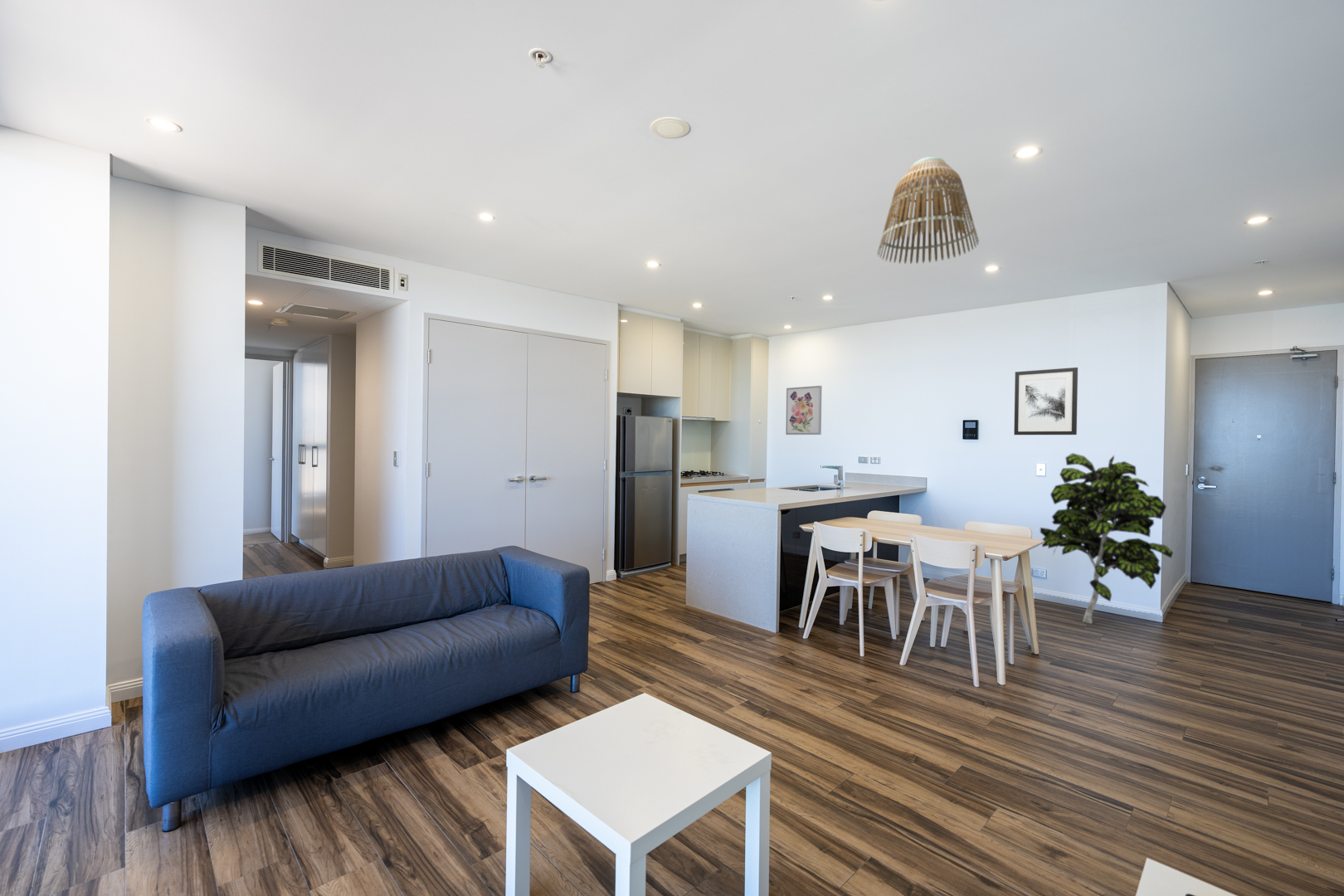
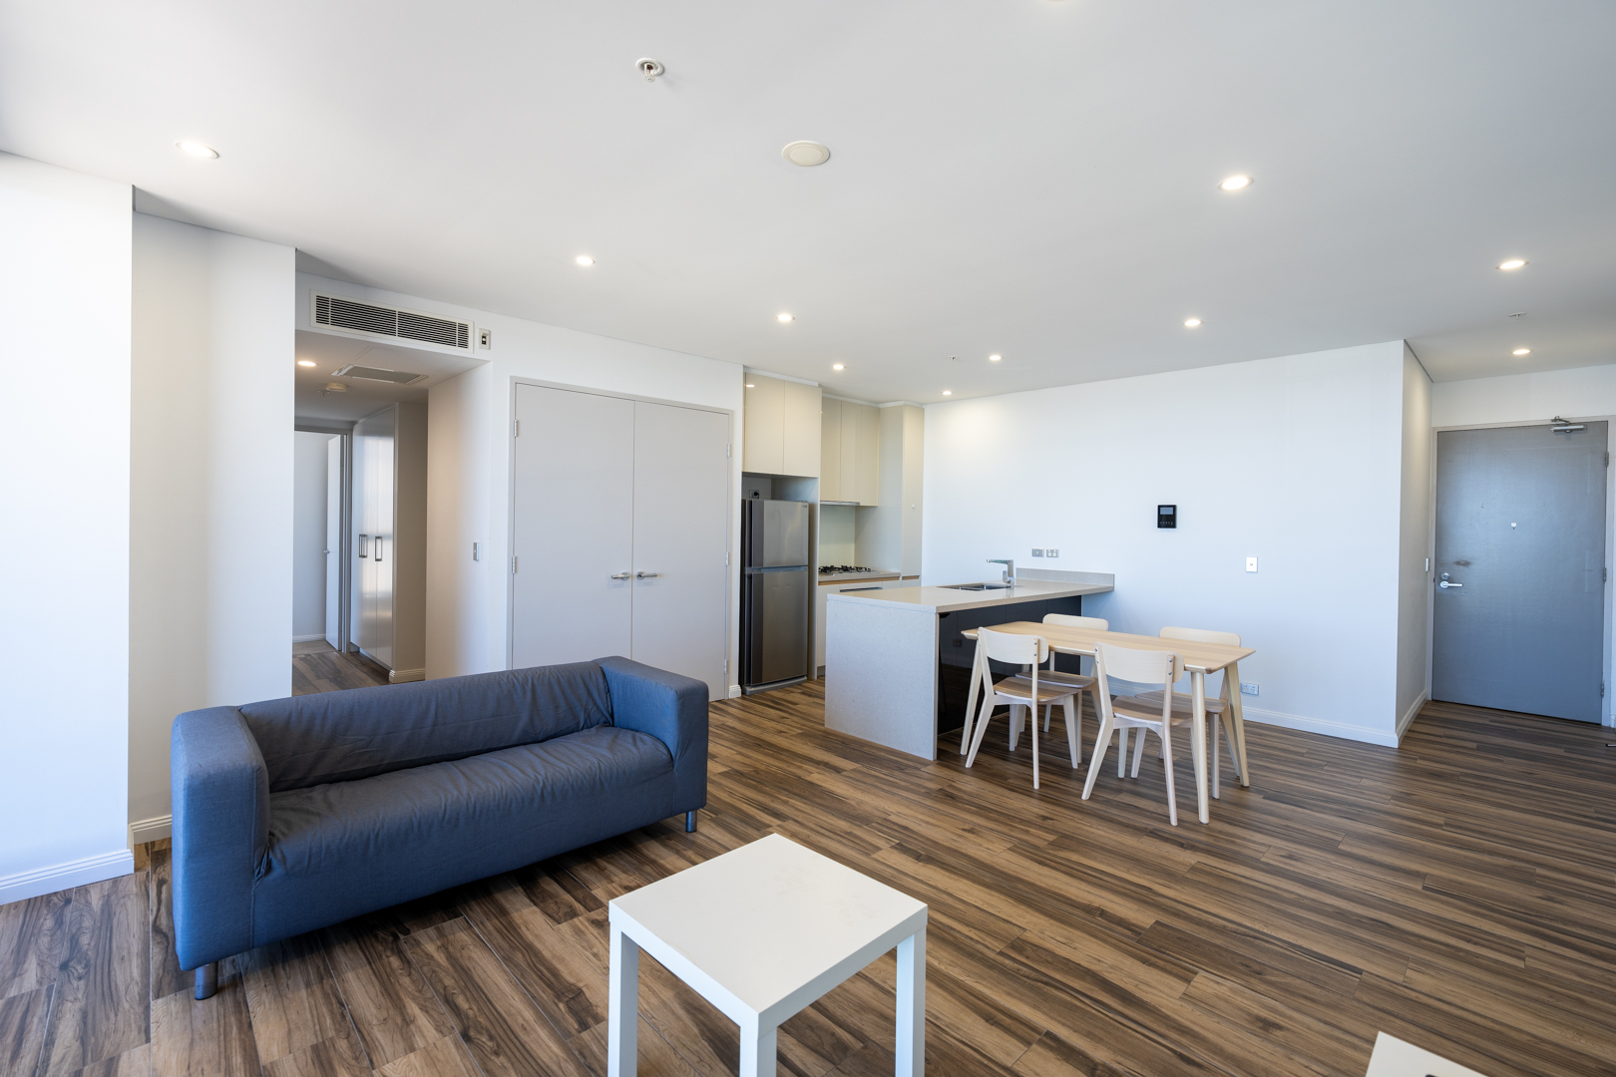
- wall art (1045, 402)
- indoor plant (1101, 538)
- wall art (803, 411)
- lamp shade (926, 206)
